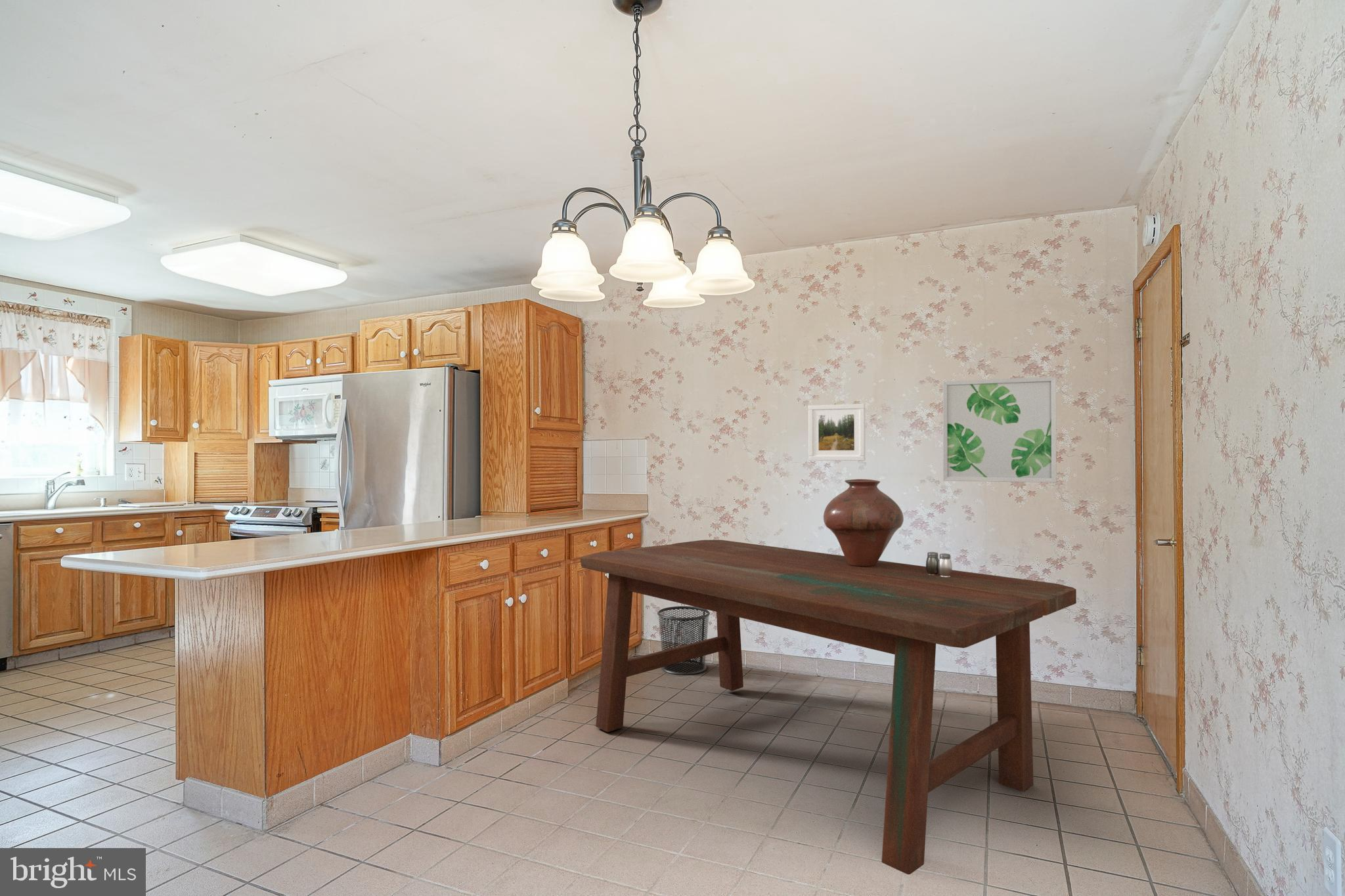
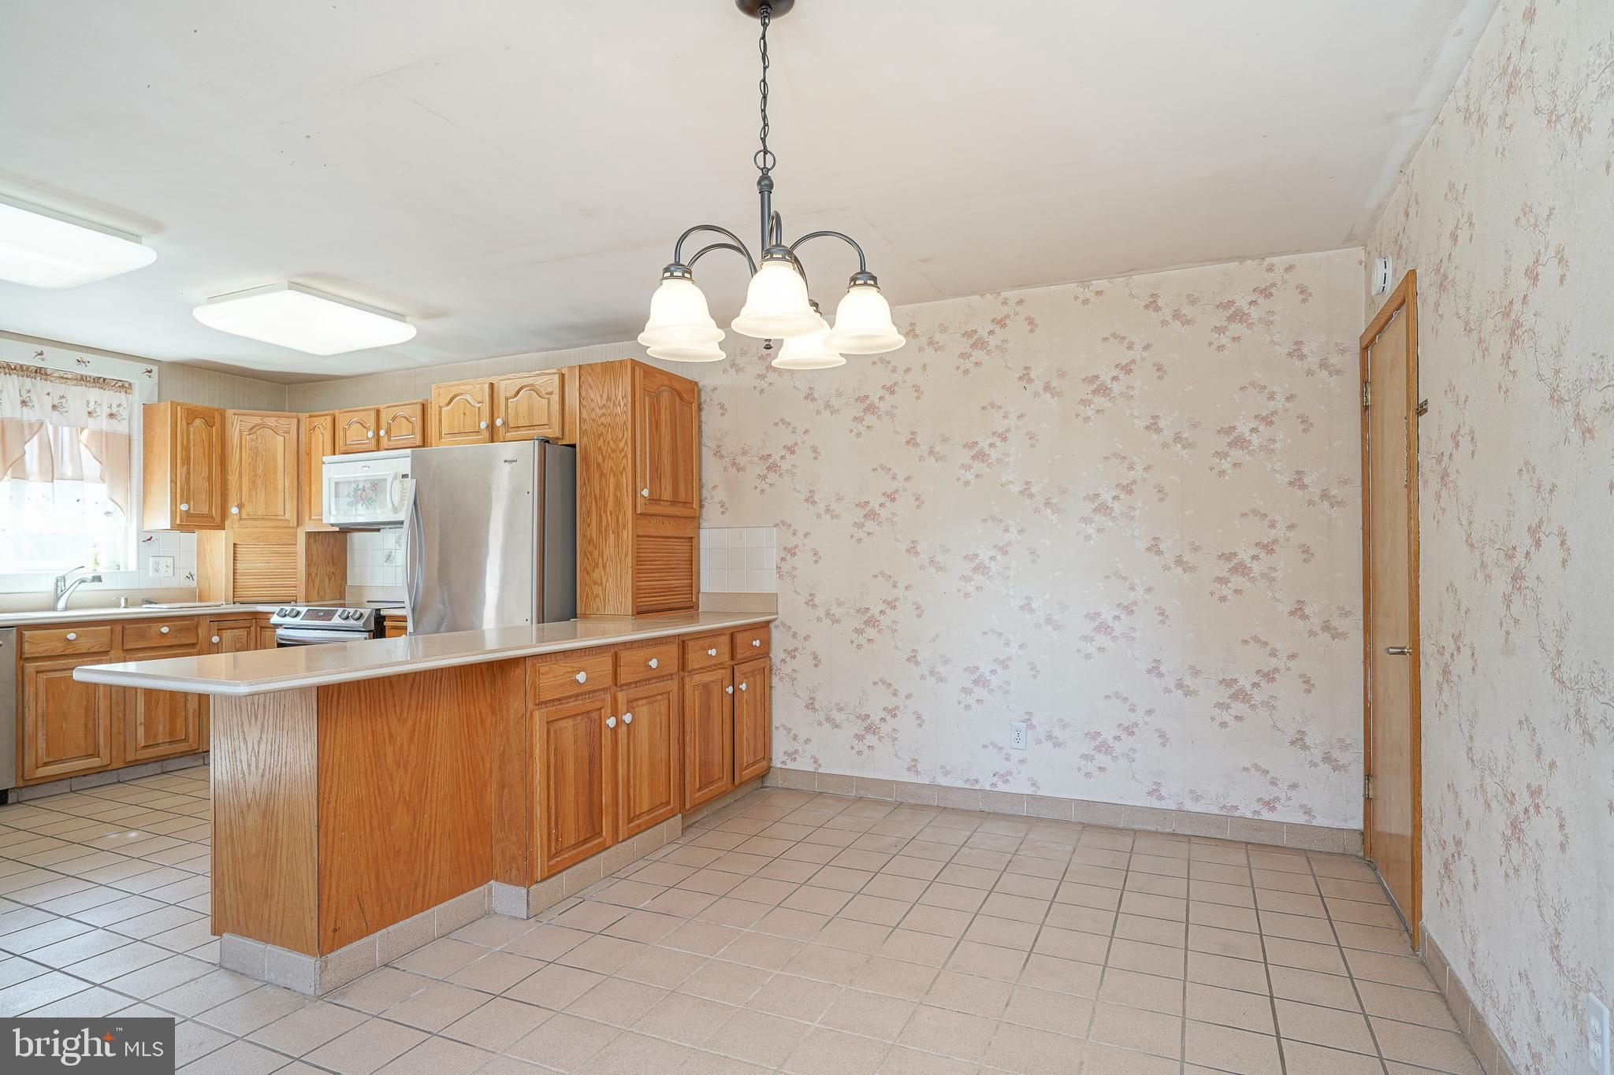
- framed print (836, 433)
- waste bin (684, 639)
- salt and pepper shaker (938, 563)
- wall art (998, 430)
- vase (863, 522)
- dining table (799, 631)
